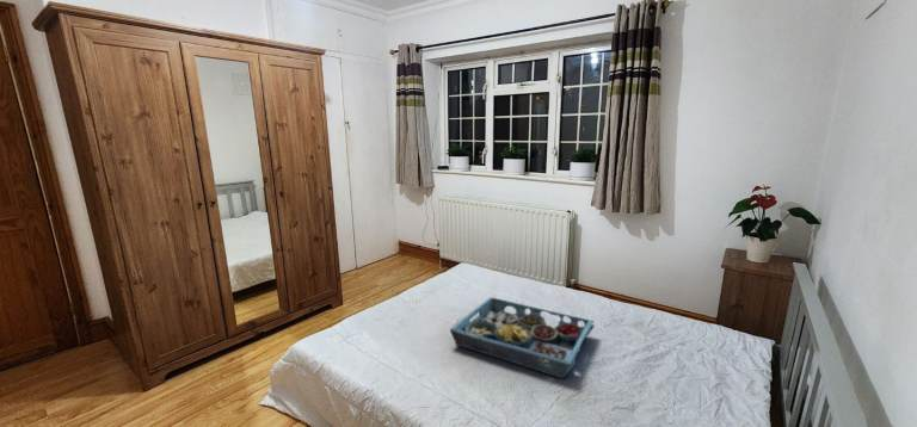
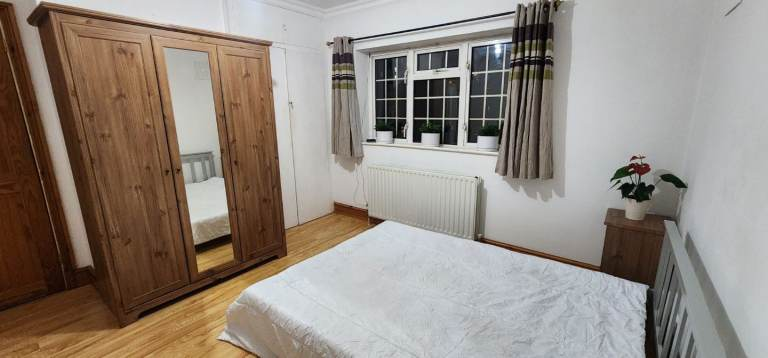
- serving tray (522, 332)
